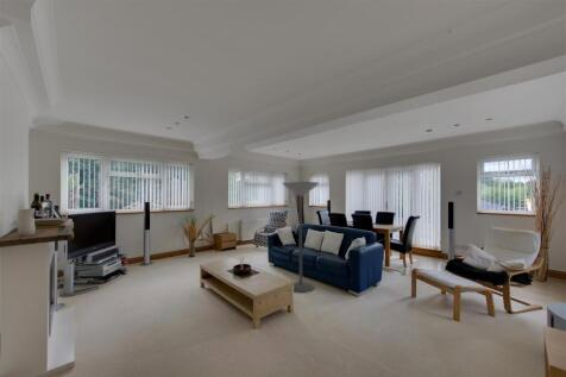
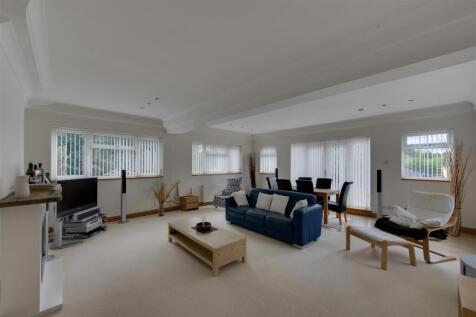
- floor lamp (300, 234)
